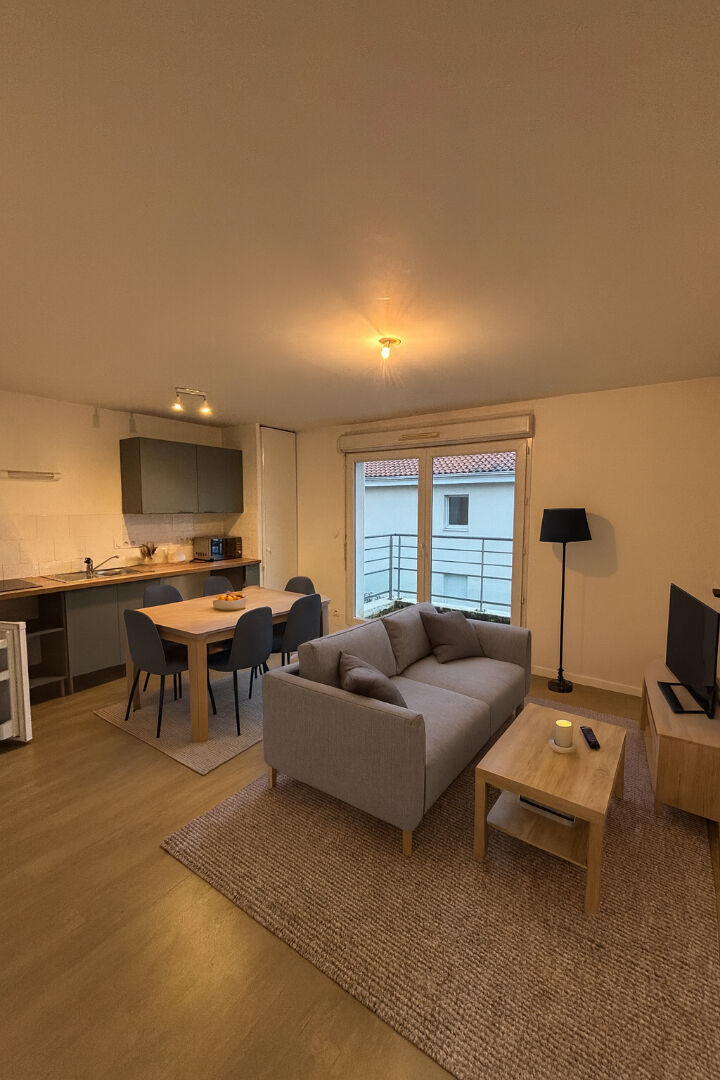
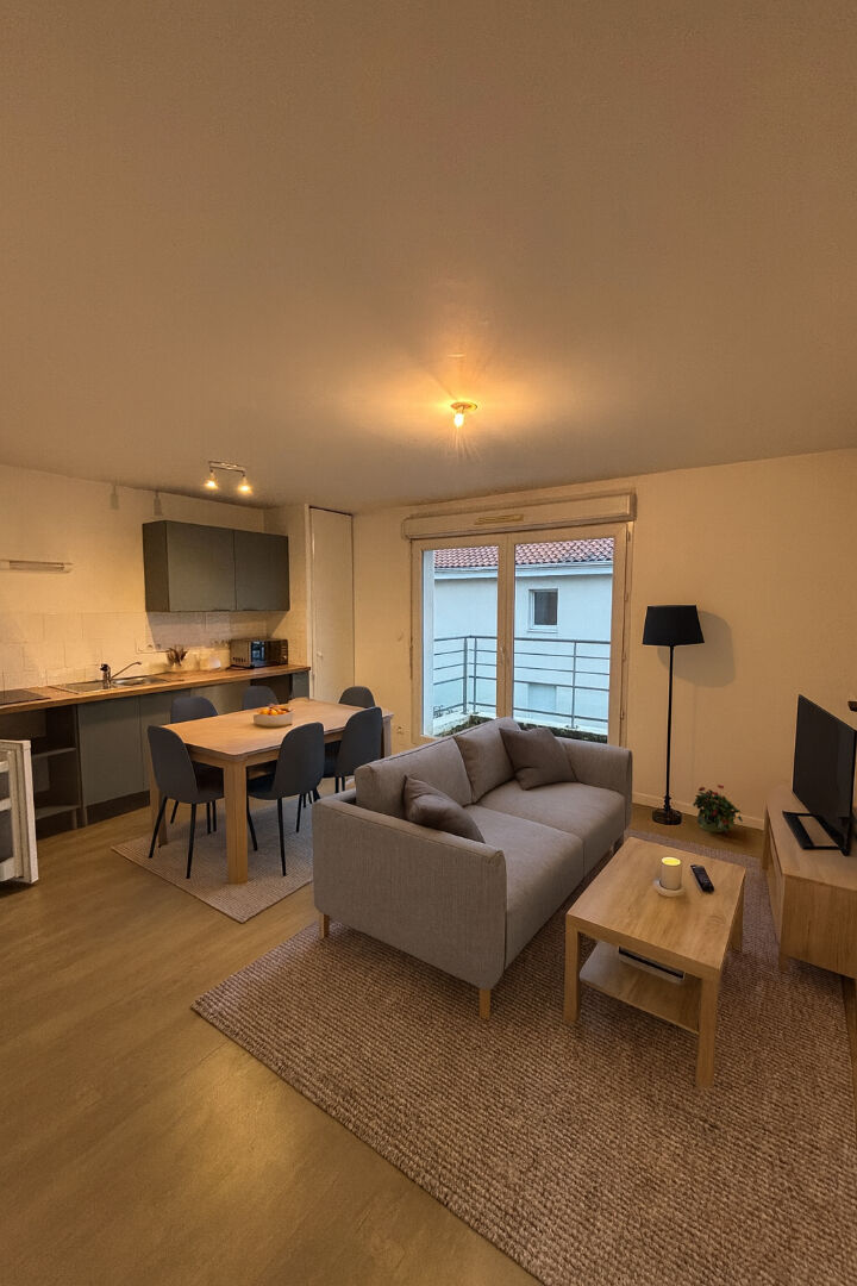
+ potted plant (717, 809)
